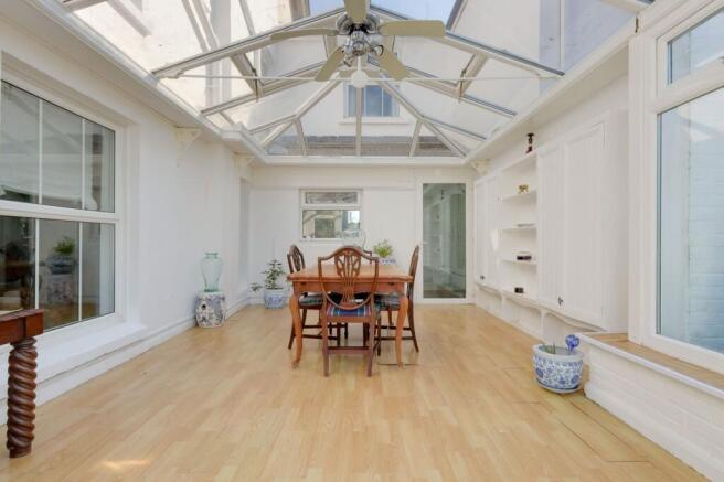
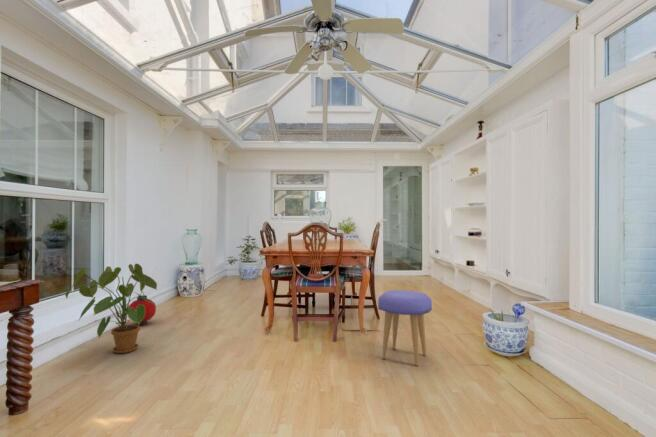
+ stool (411, 325)
+ house plant (118, 306)
+ lantern (144, 306)
